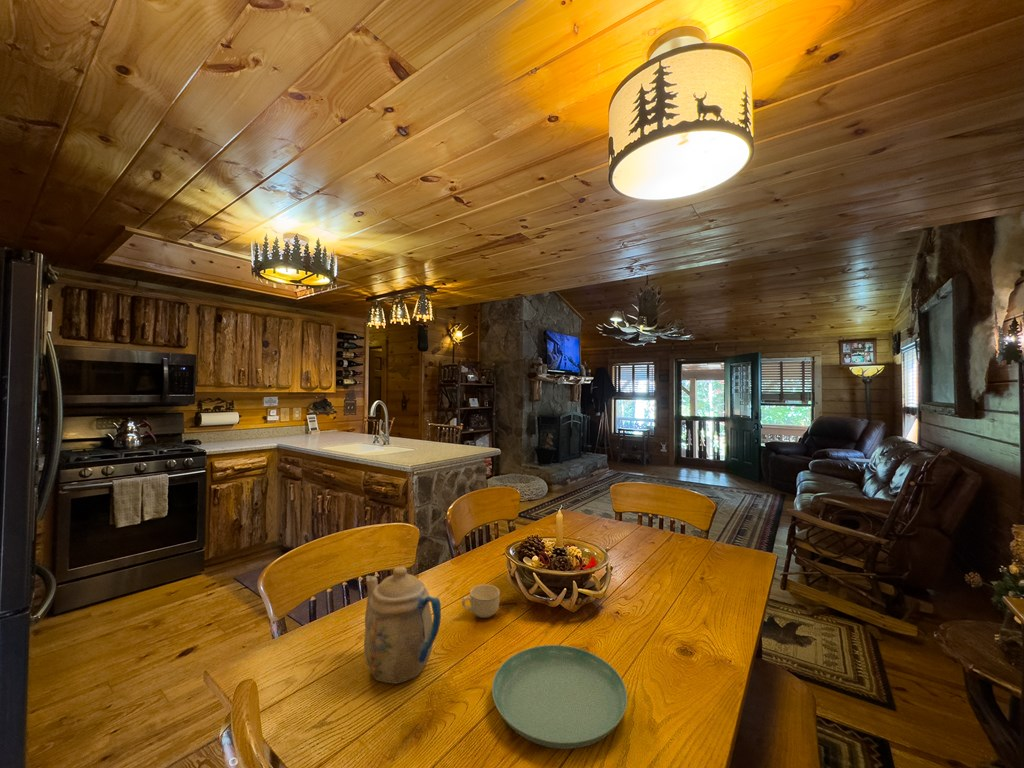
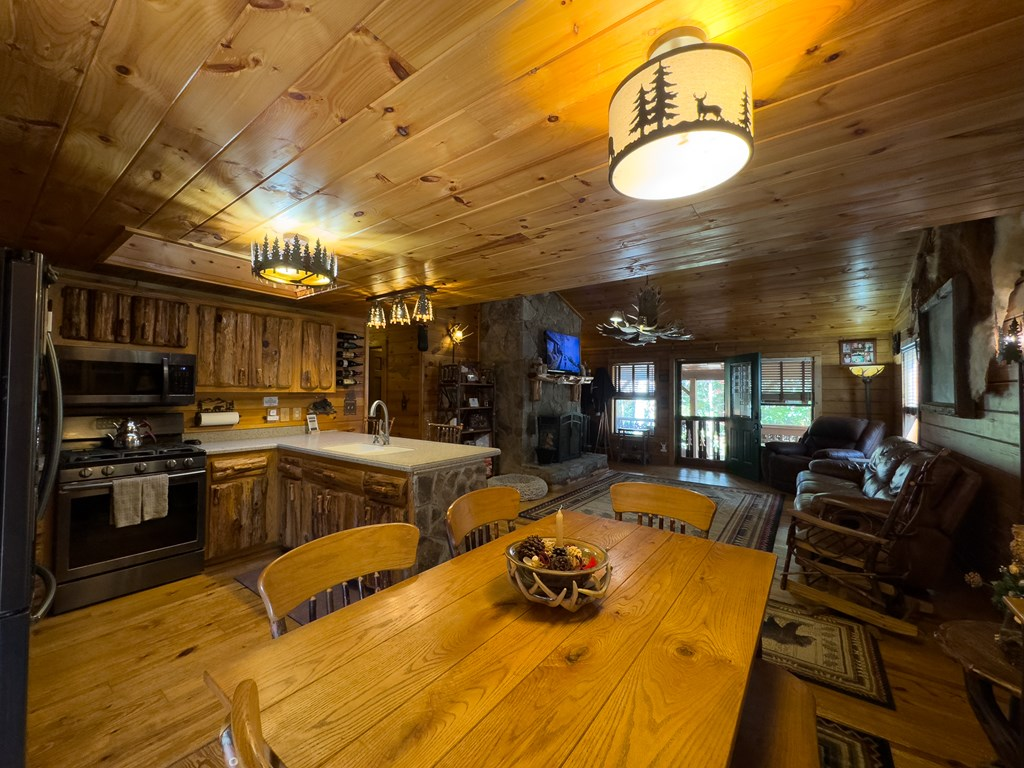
- teapot (399, 617)
- saucer (558, 694)
- cup (480, 603)
